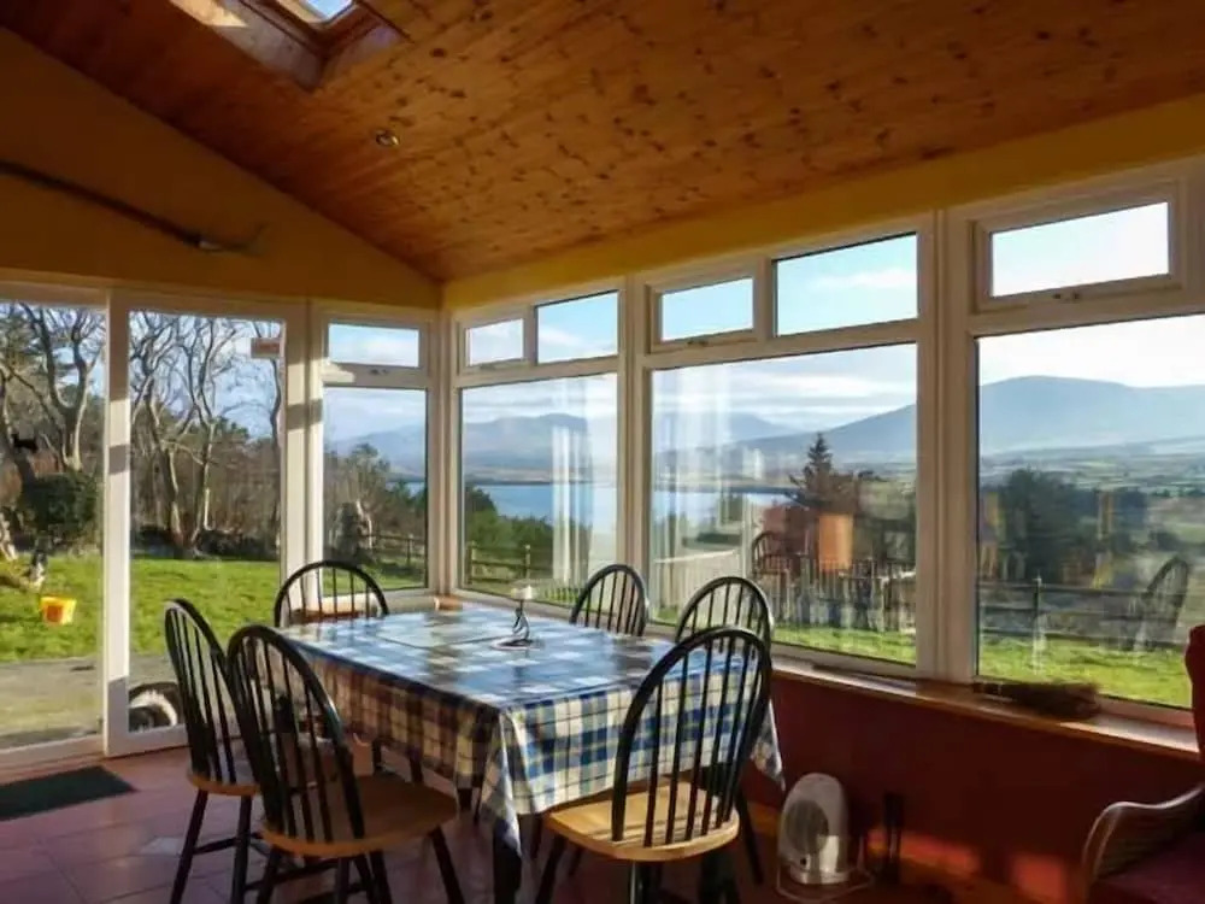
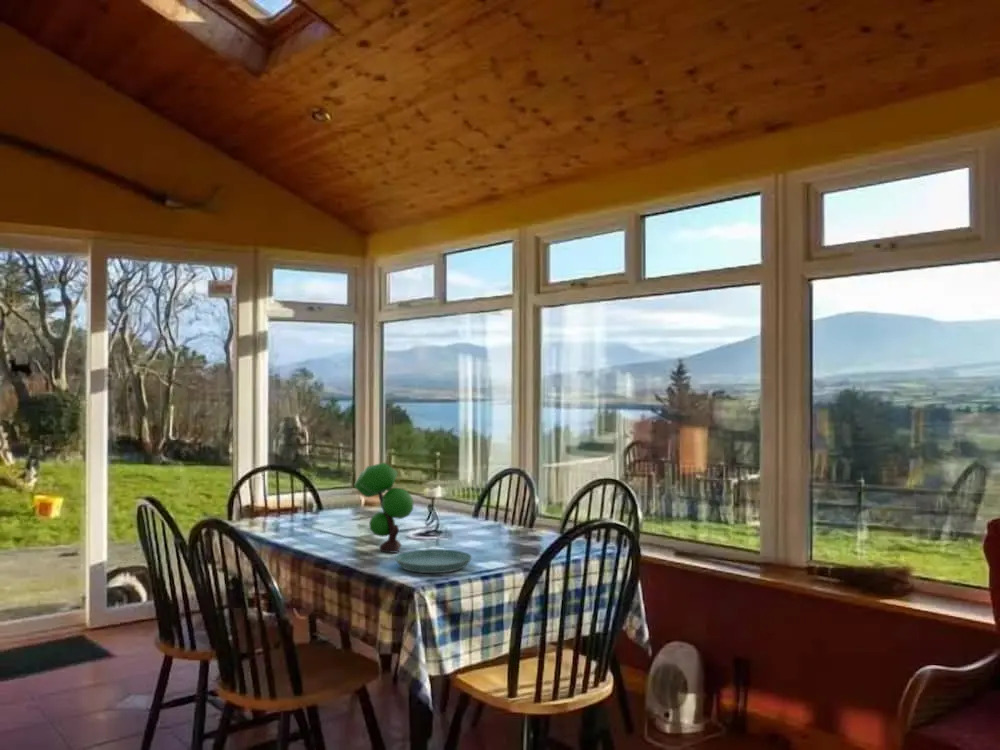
+ saucer (433, 561)
+ plant (381, 504)
